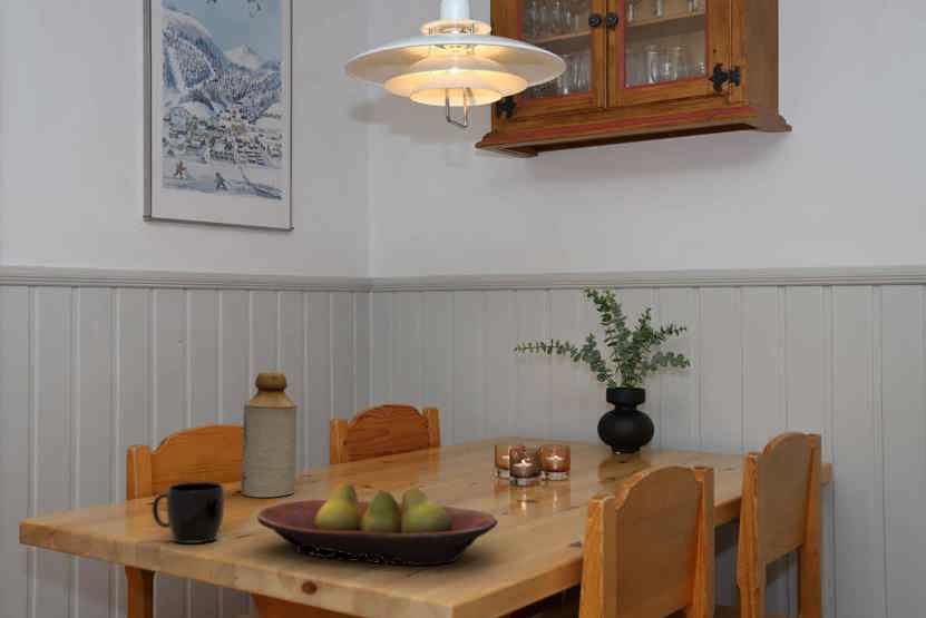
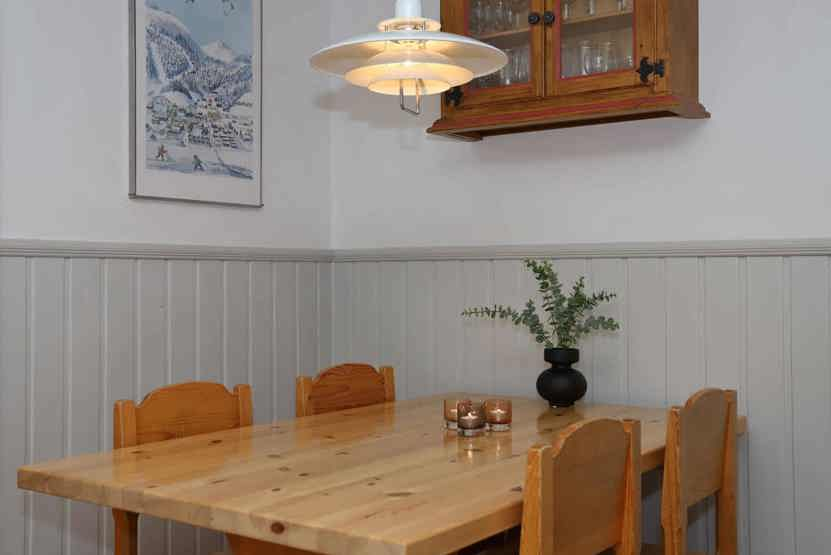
- mug (188, 511)
- fruit bowl (376, 519)
- bottle (269, 432)
